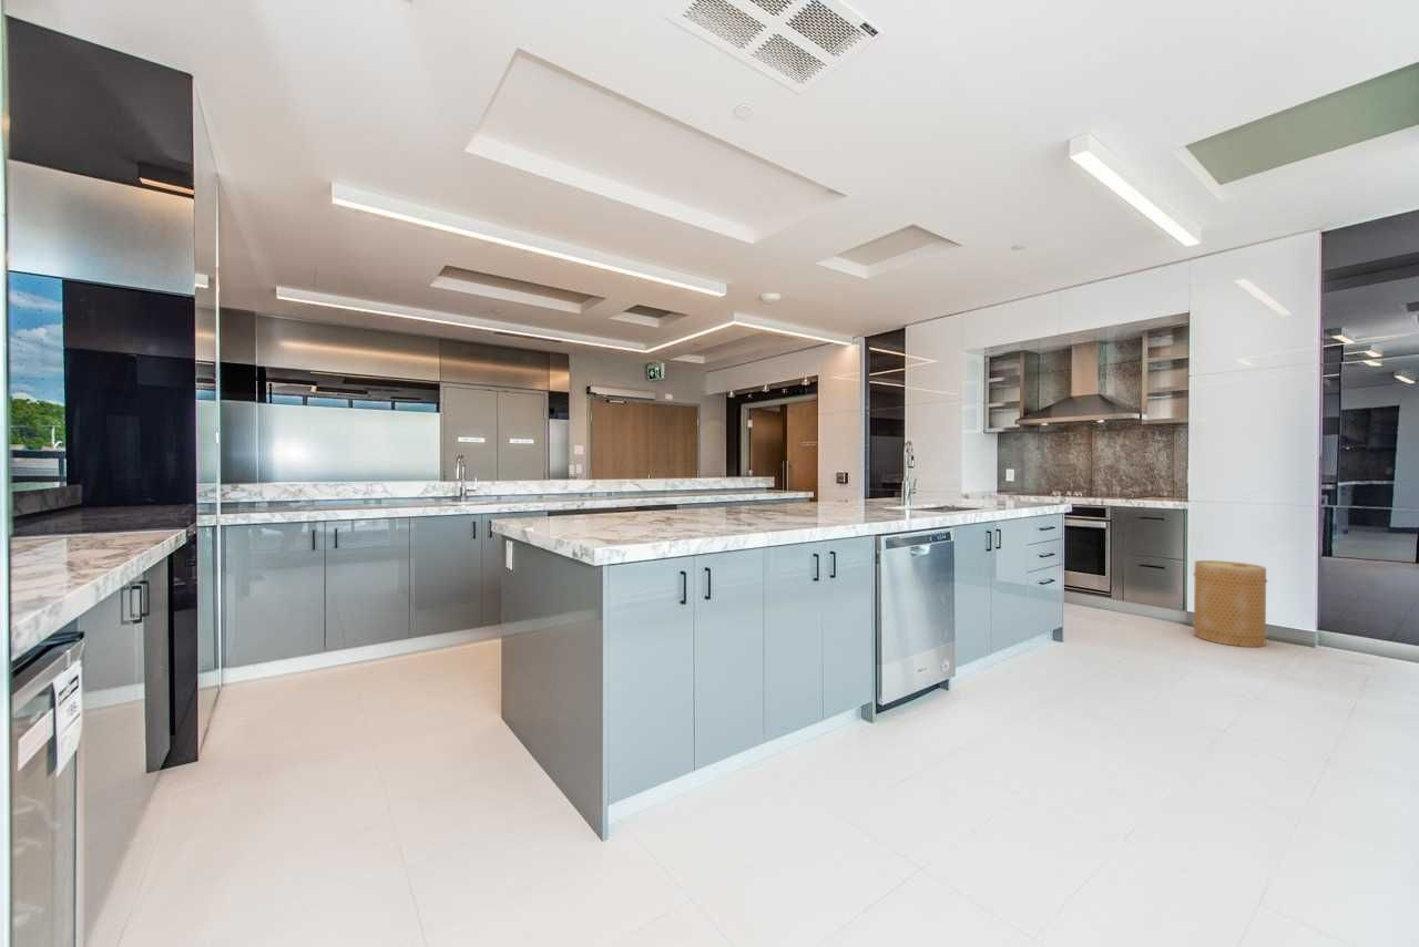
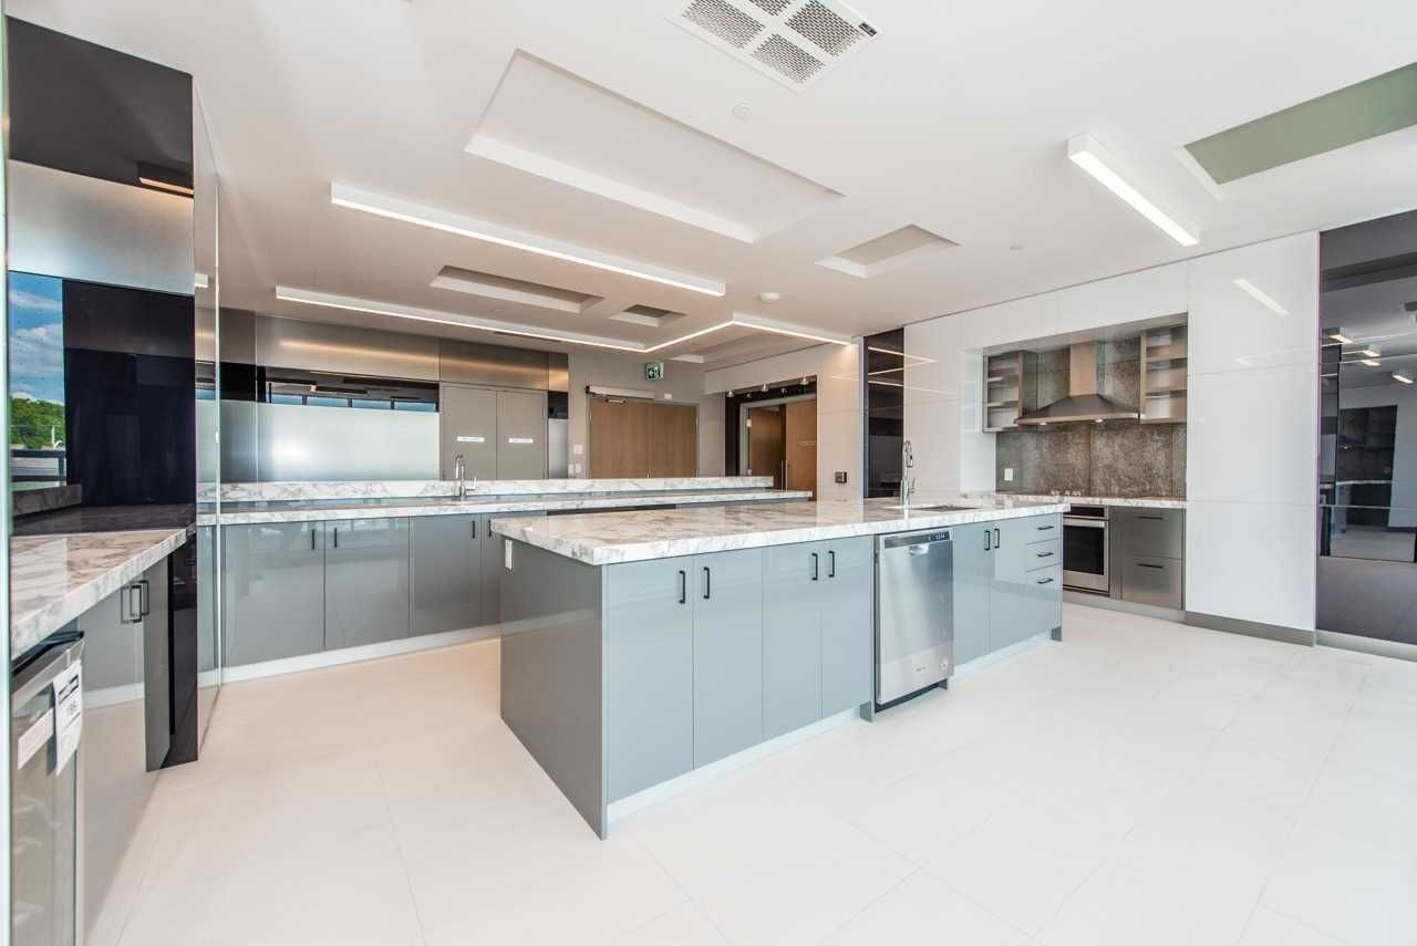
- basket (1228, 601)
